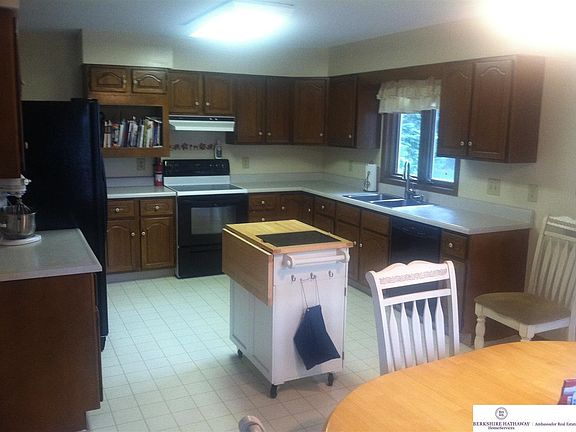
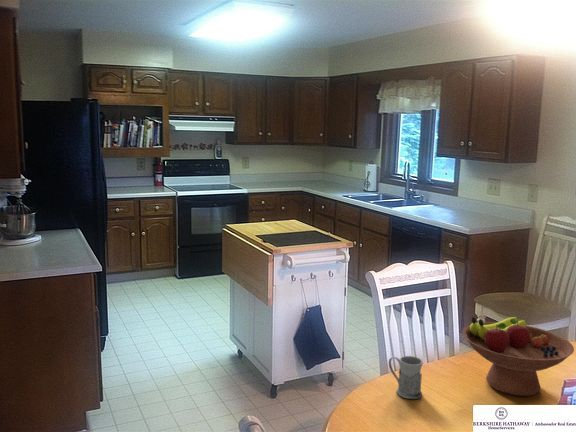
+ fruit bowl (515, 353)
+ mug (404, 374)
